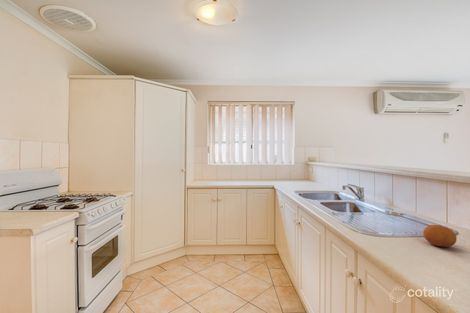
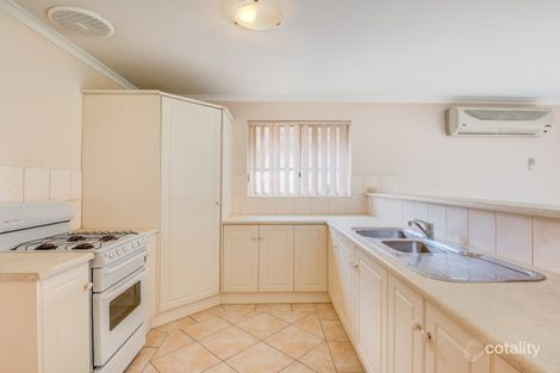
- fruit (439, 235)
